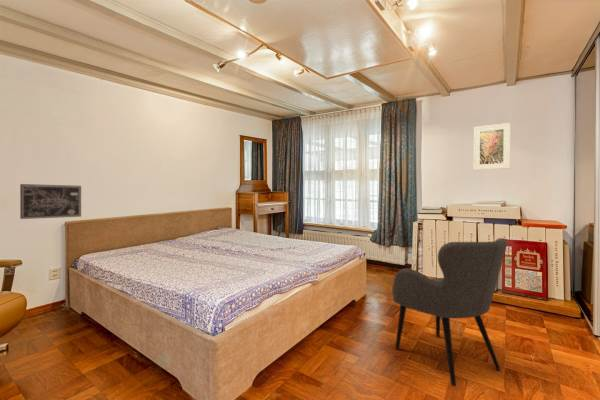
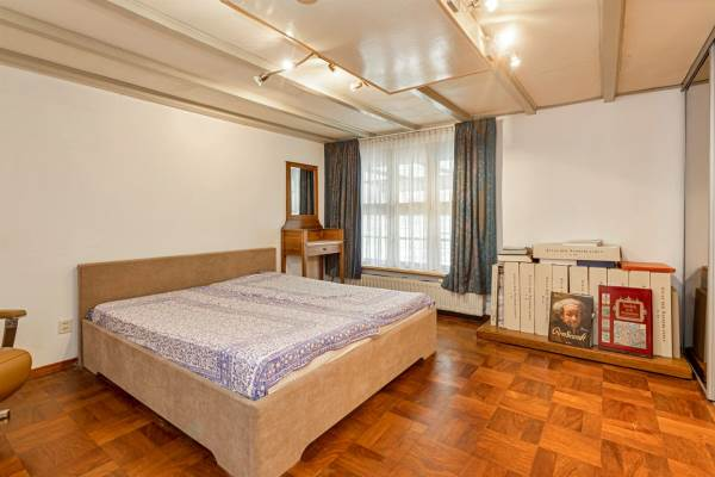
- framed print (491, 147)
- wall art (52, 201)
- armchair (445, 296)
